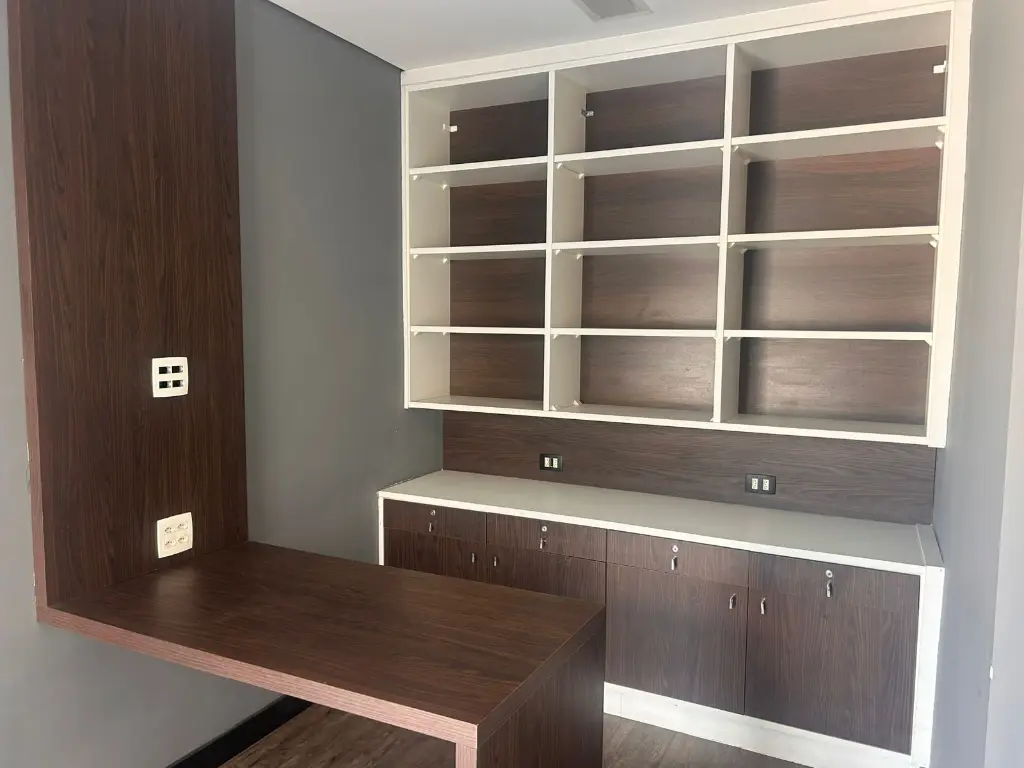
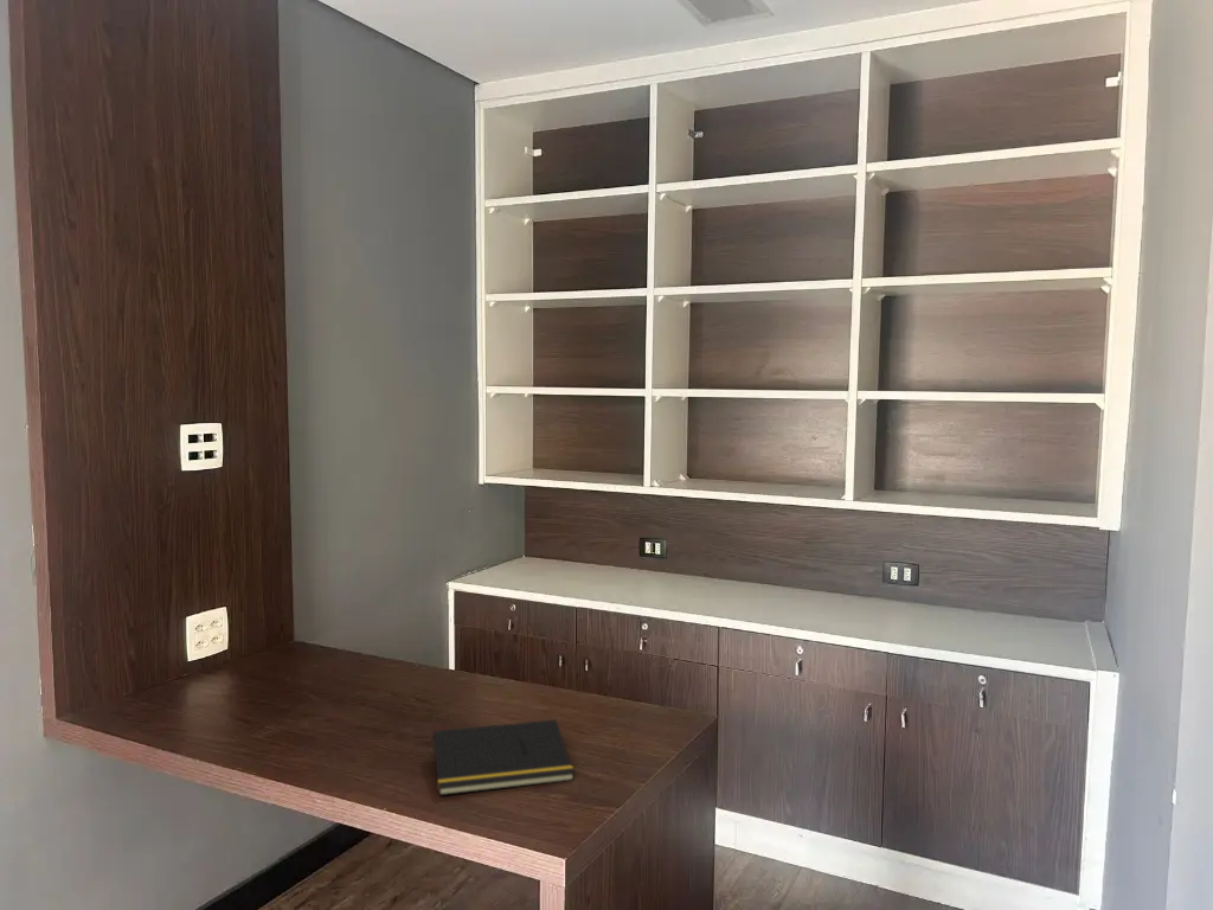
+ notepad (501, 755)
